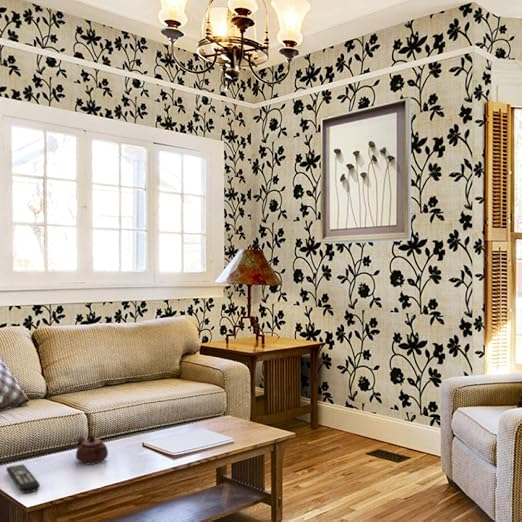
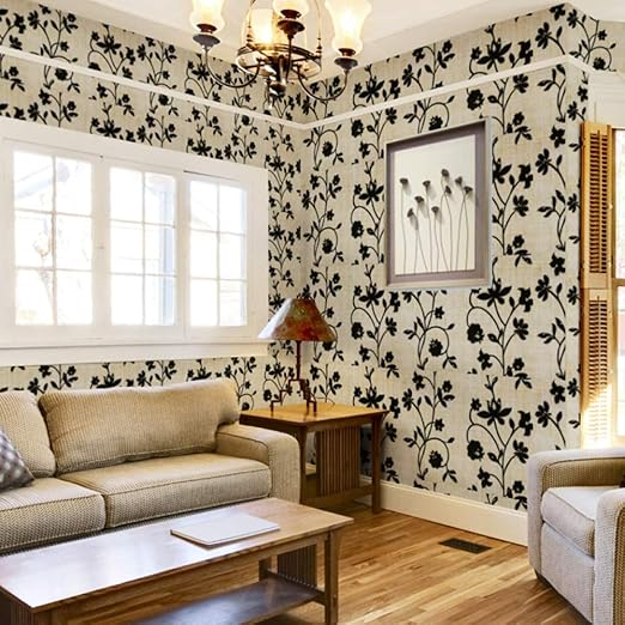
- teapot (91, 447)
- remote control (22, 478)
